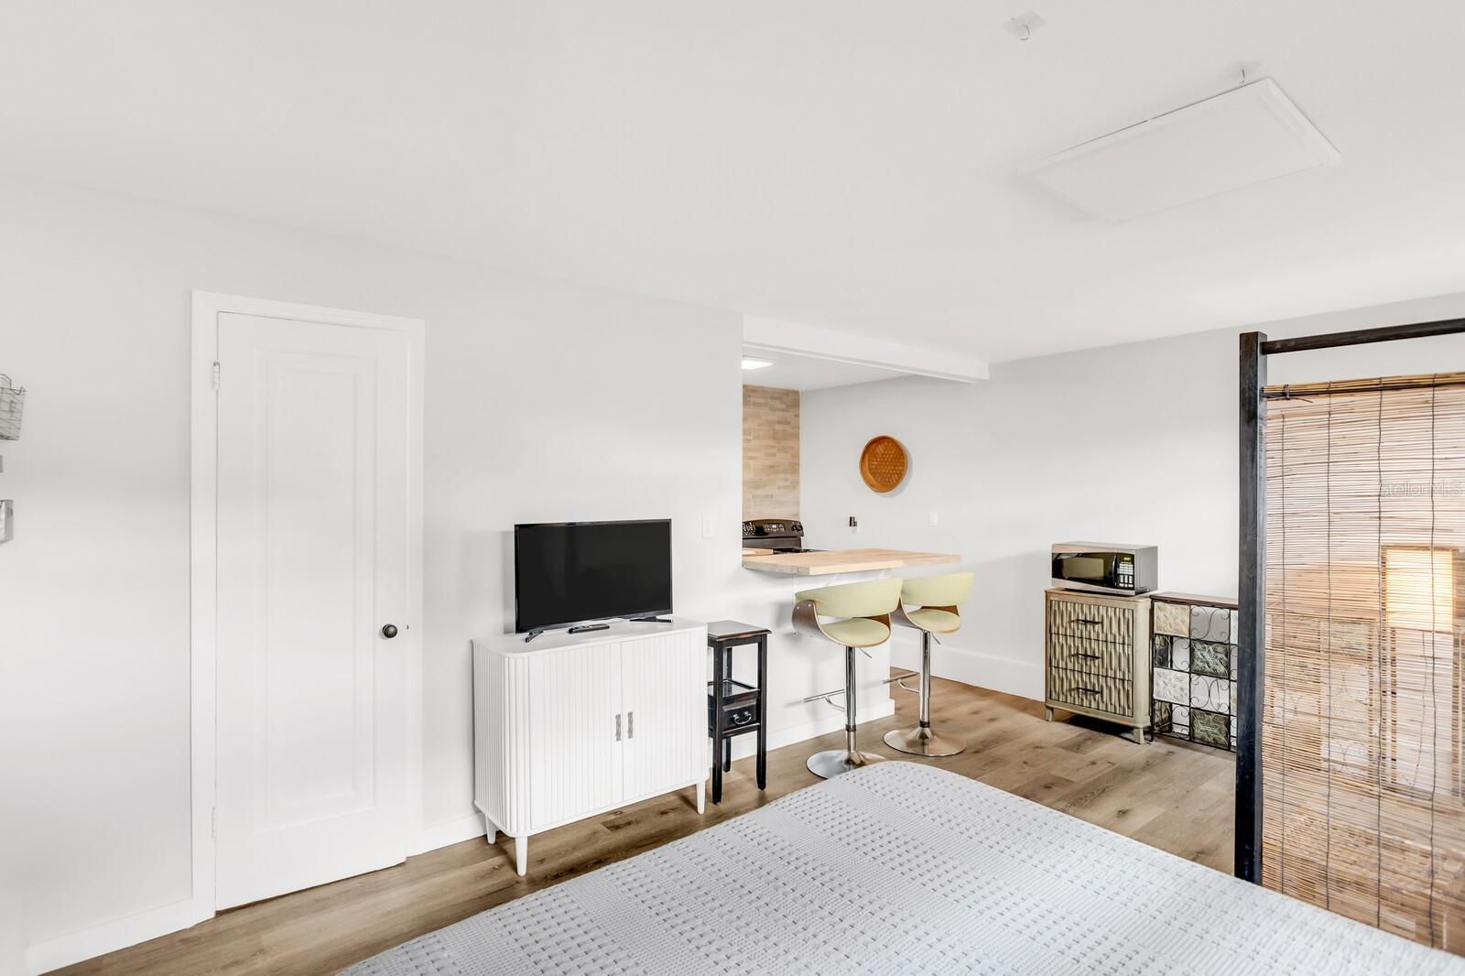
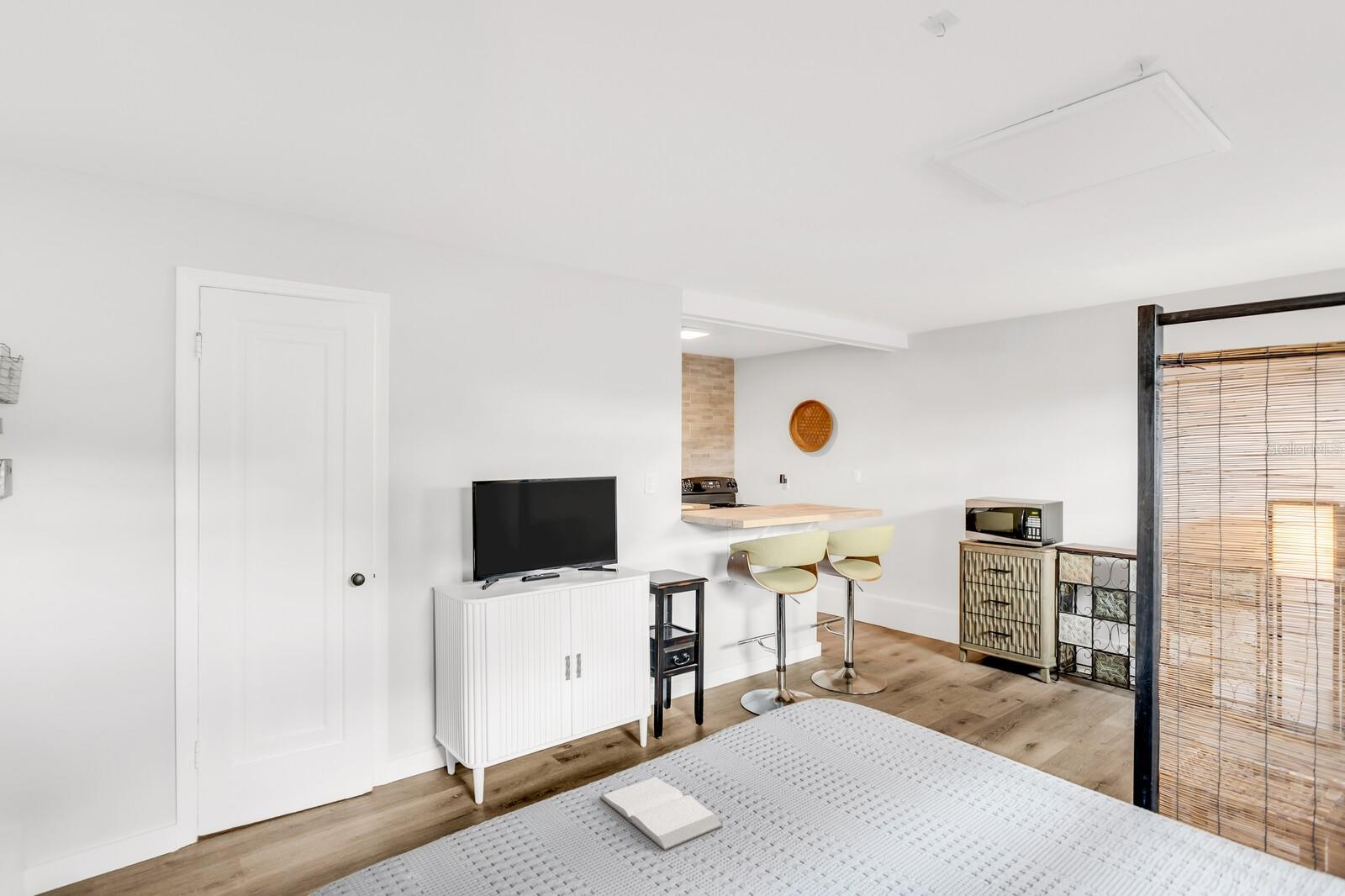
+ book (658, 806)
